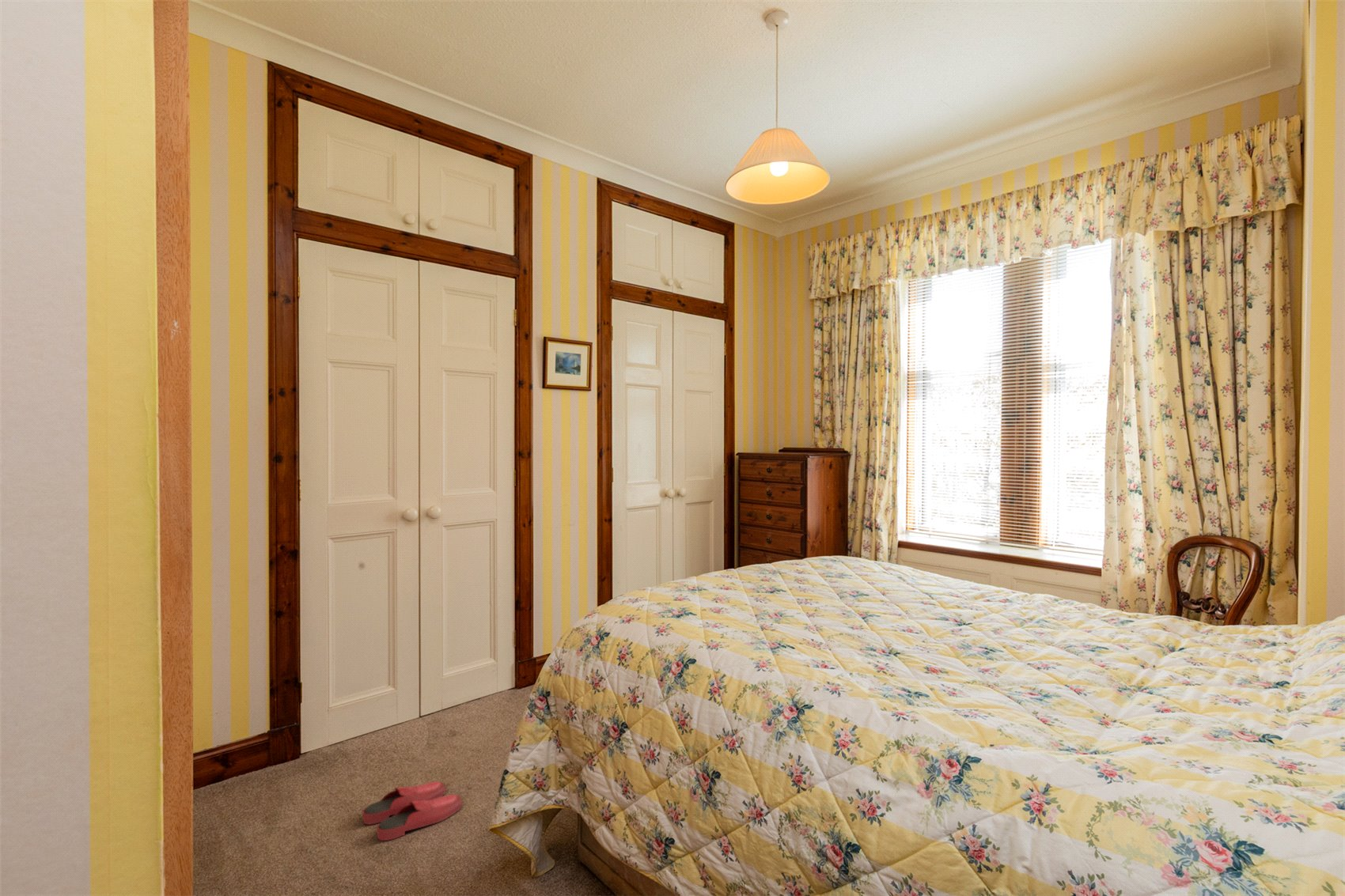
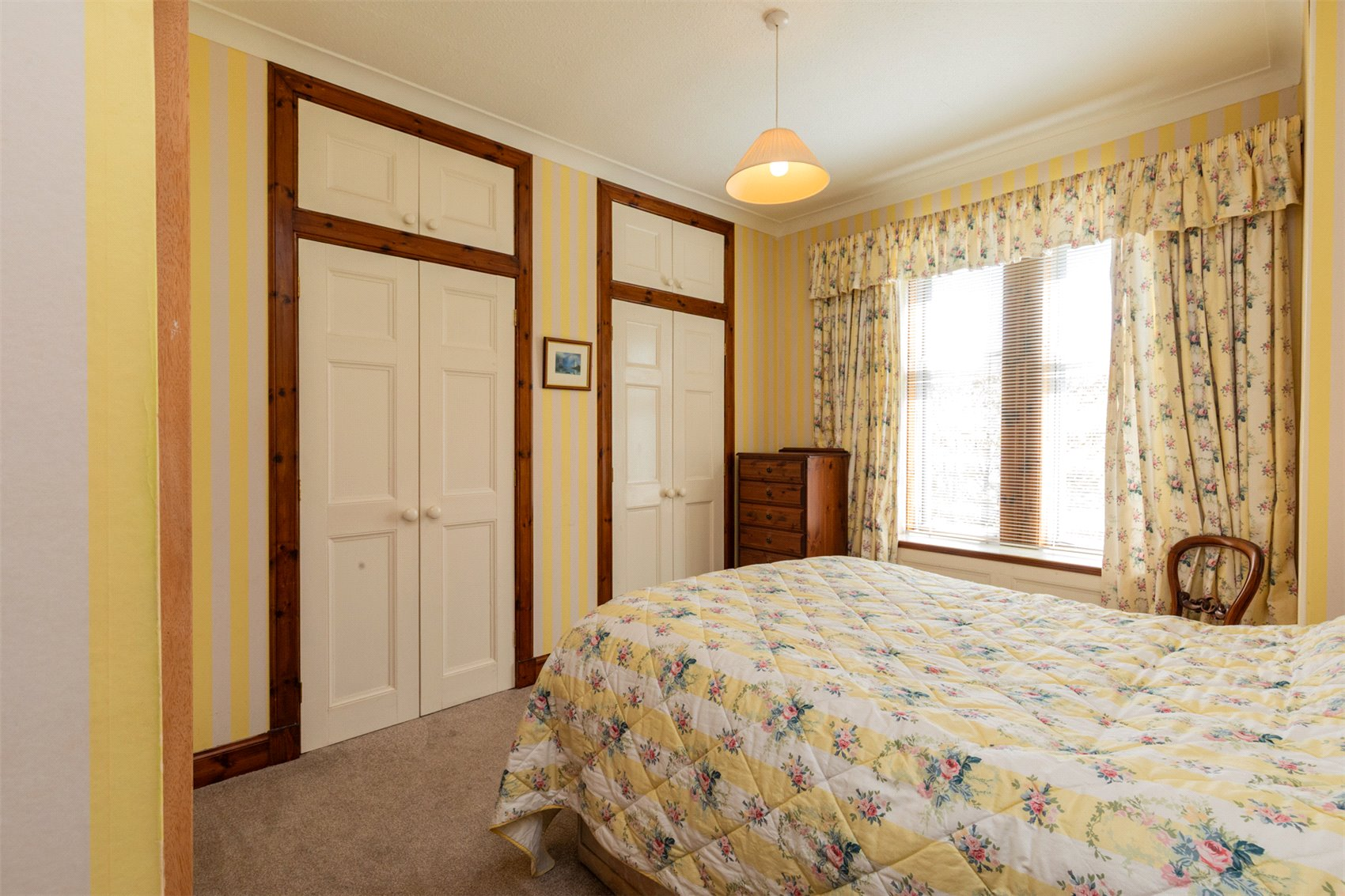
- slippers (413, 802)
